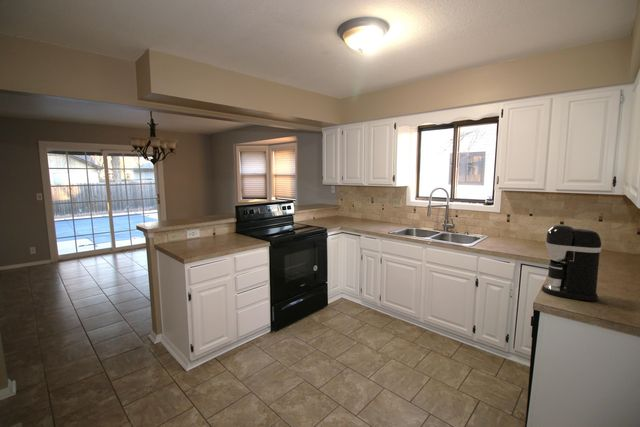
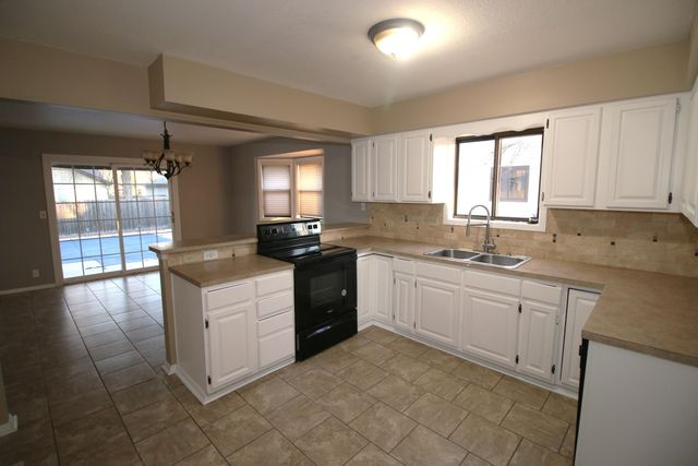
- coffee maker (571, 260)
